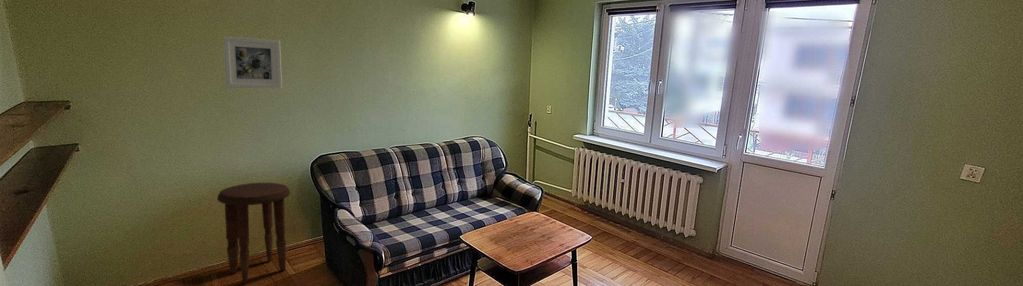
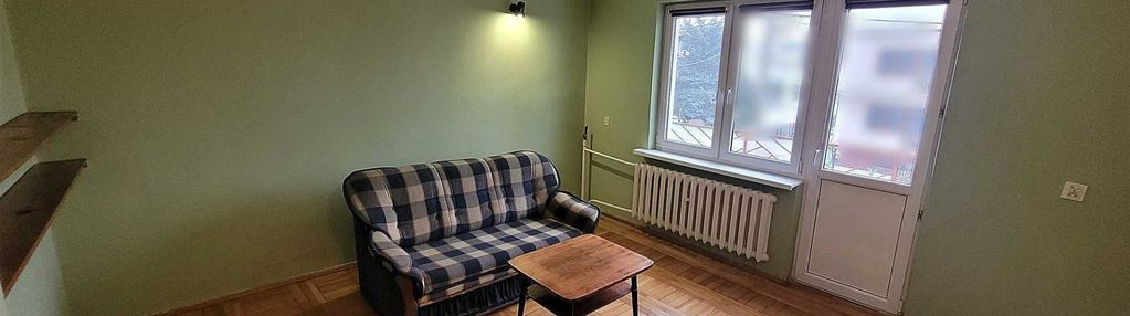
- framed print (253, 63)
- side table (264, 228)
